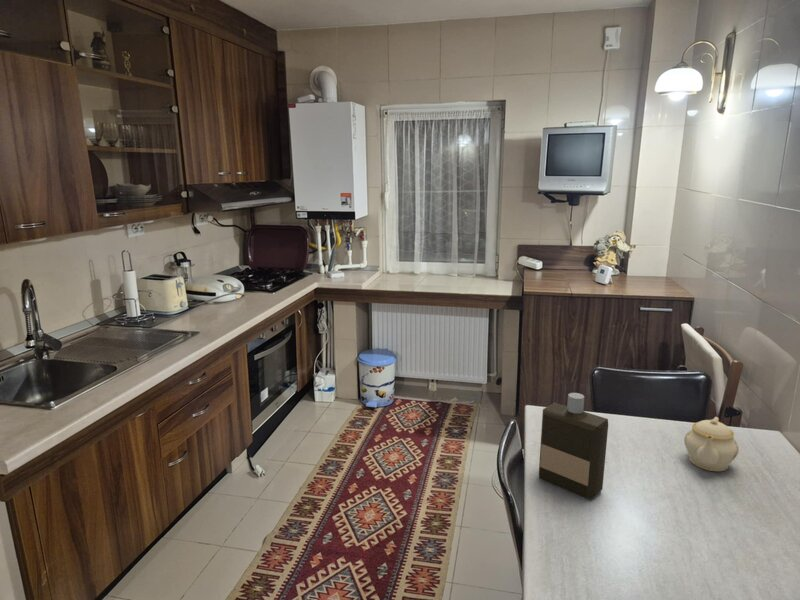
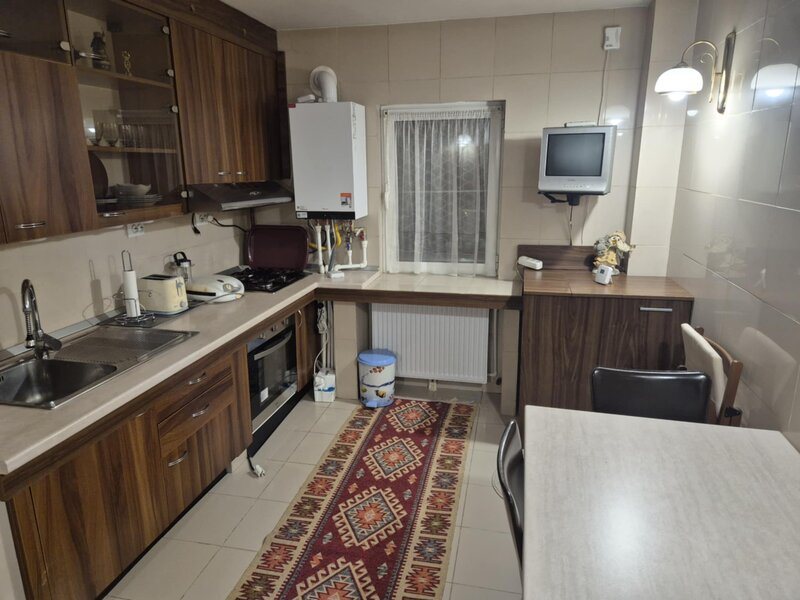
- teapot (711, 440)
- bottle (572, 440)
